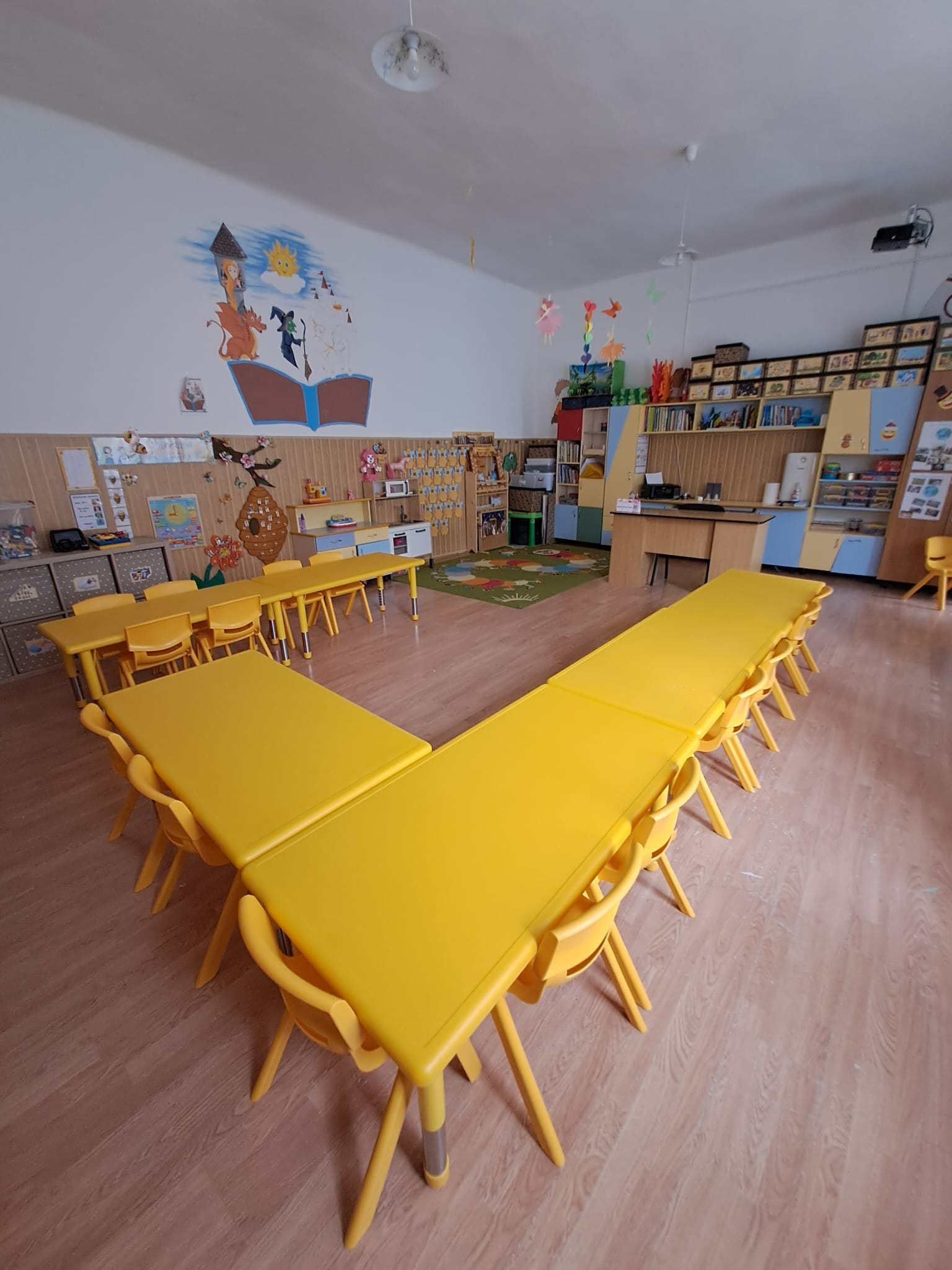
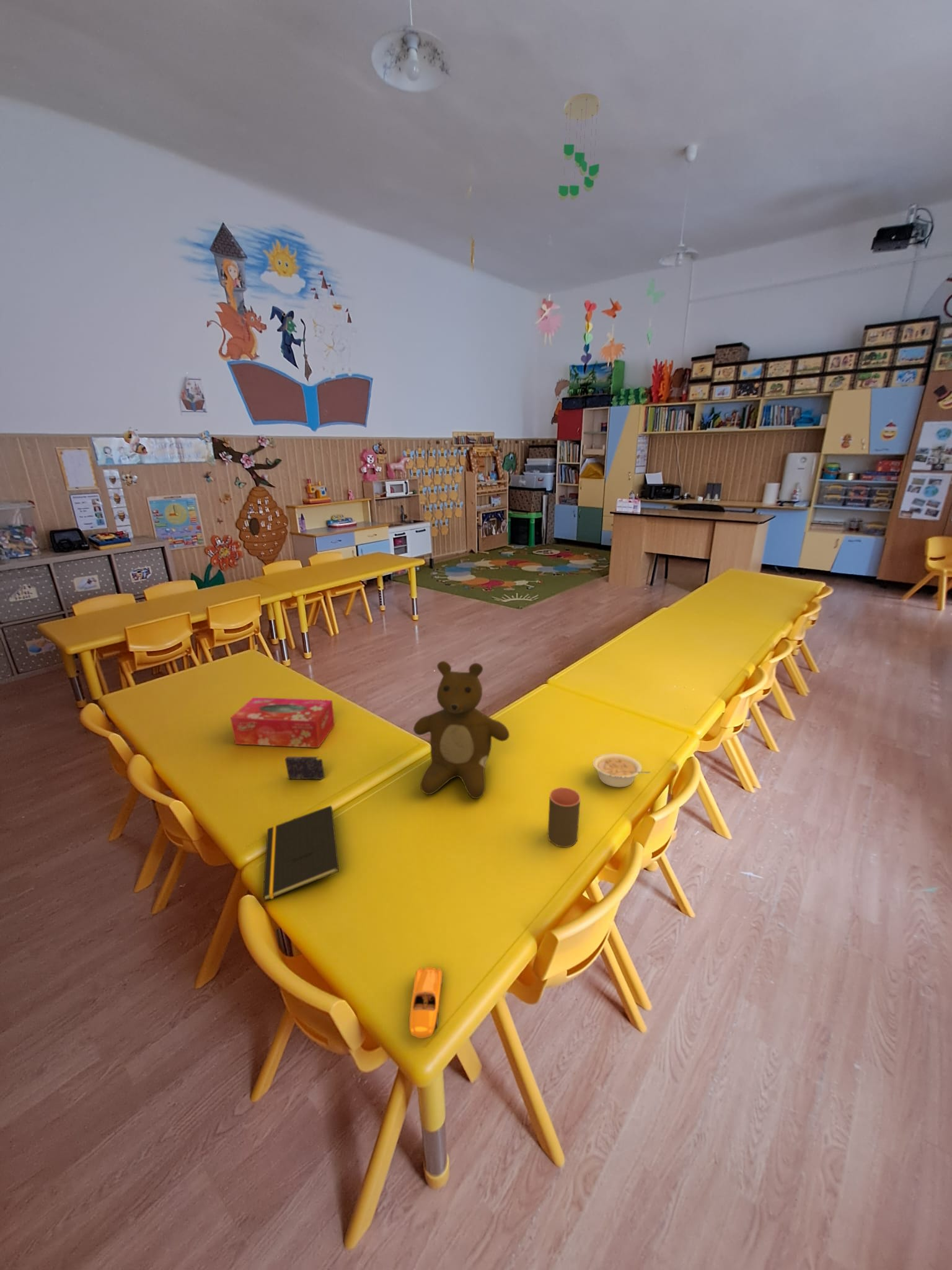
+ notepad (301, 848)
+ toy car (426, 998)
+ legume (619, 770)
+ ceiling mobile (580, 151)
+ cup (563, 817)
+ tissue box (284, 721)
+ crayon box (305, 767)
+ teddy bear (457, 725)
